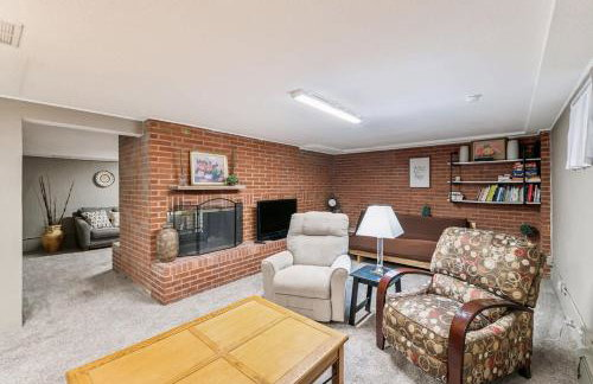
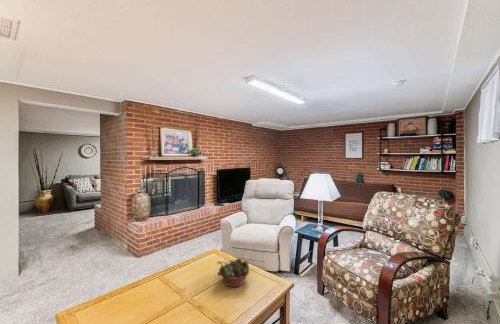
+ succulent planter (233, 269)
